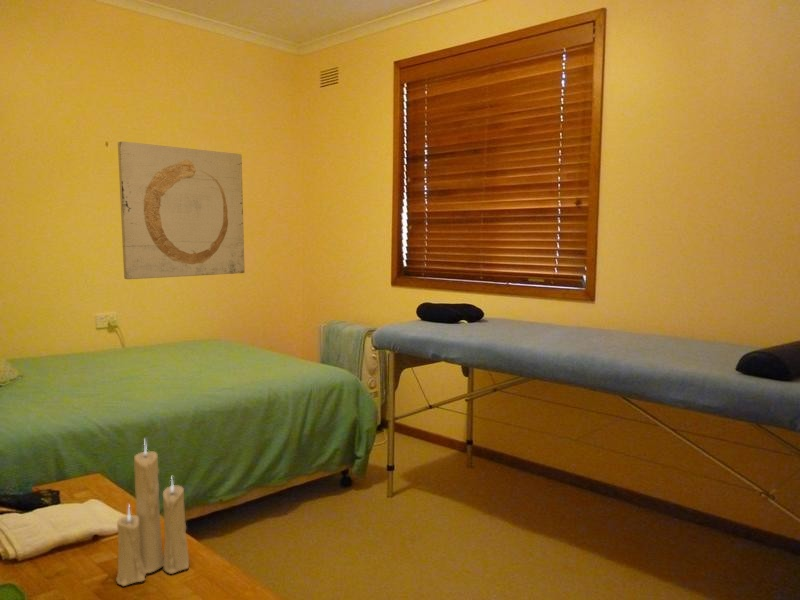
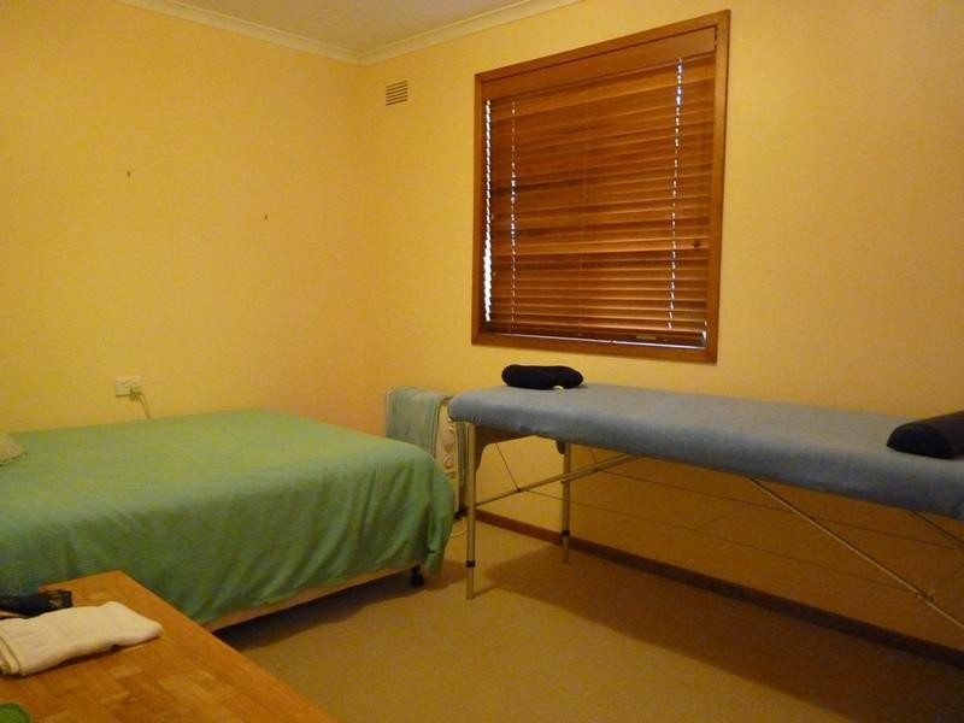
- wall art (186, 212)
- candle (149, 502)
